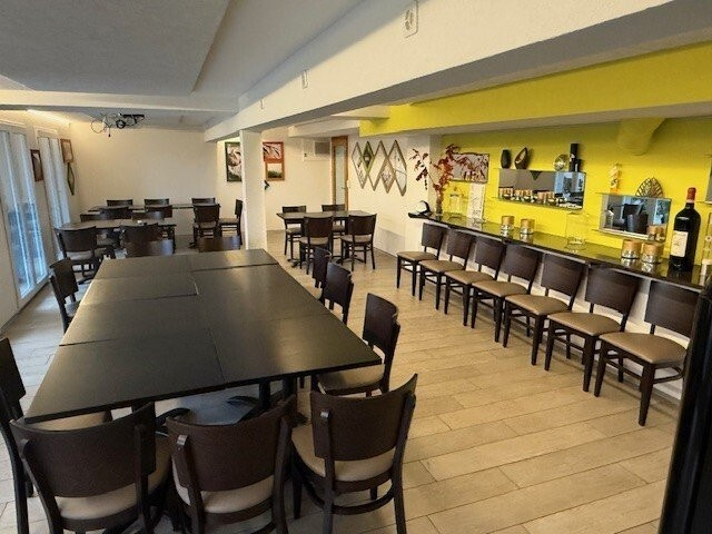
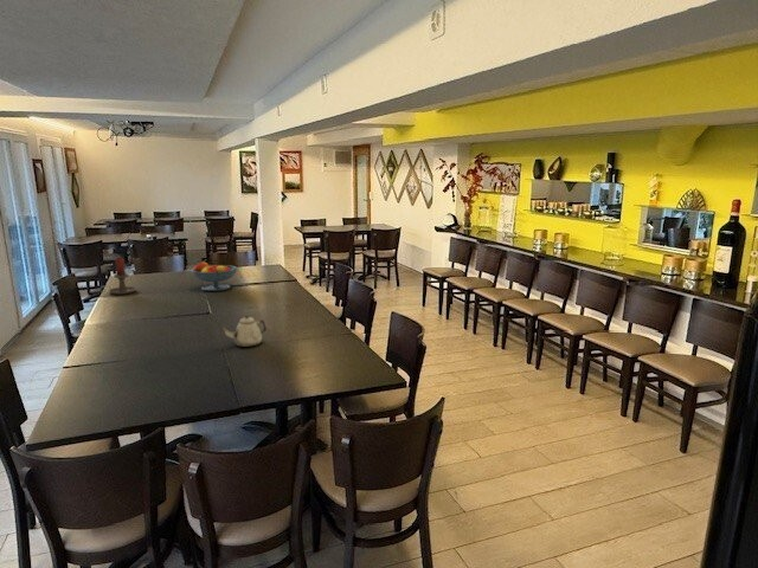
+ teapot (244, 330)
+ candle holder (116, 275)
+ fruit bowl (214, 275)
